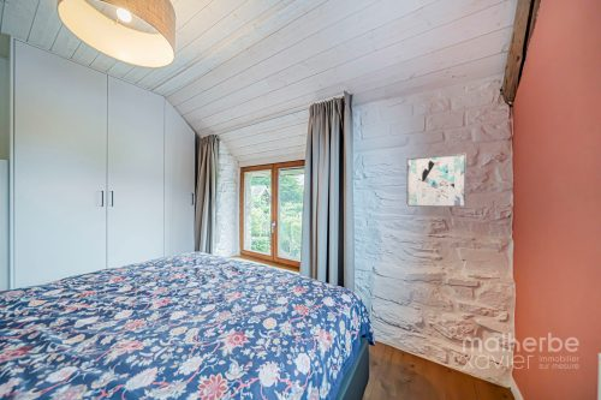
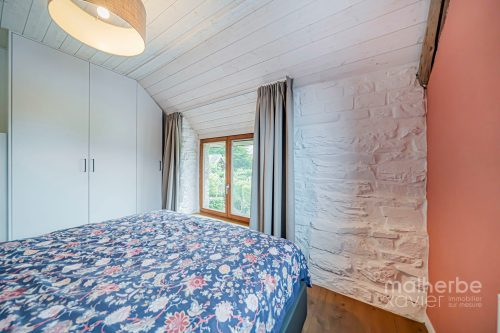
- wall art (434, 181)
